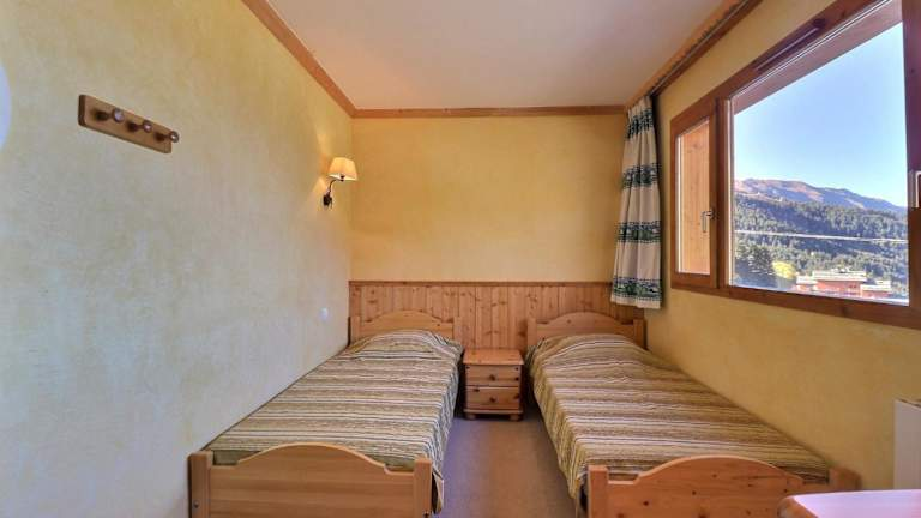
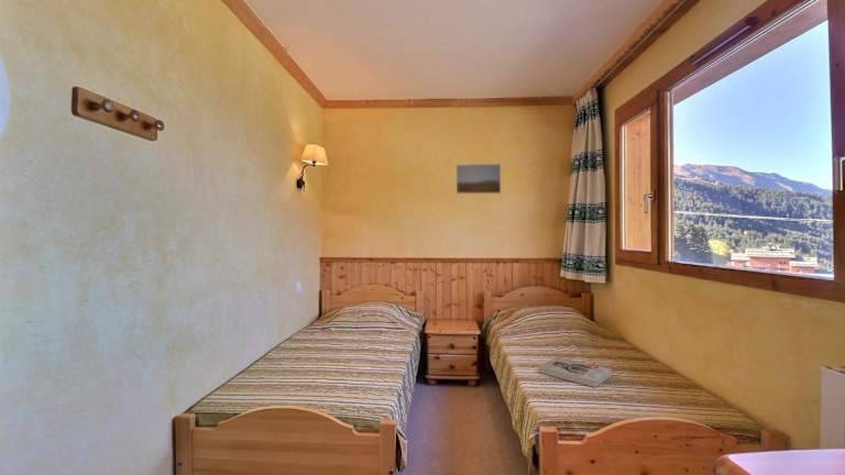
+ book (574, 371)
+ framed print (478, 178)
